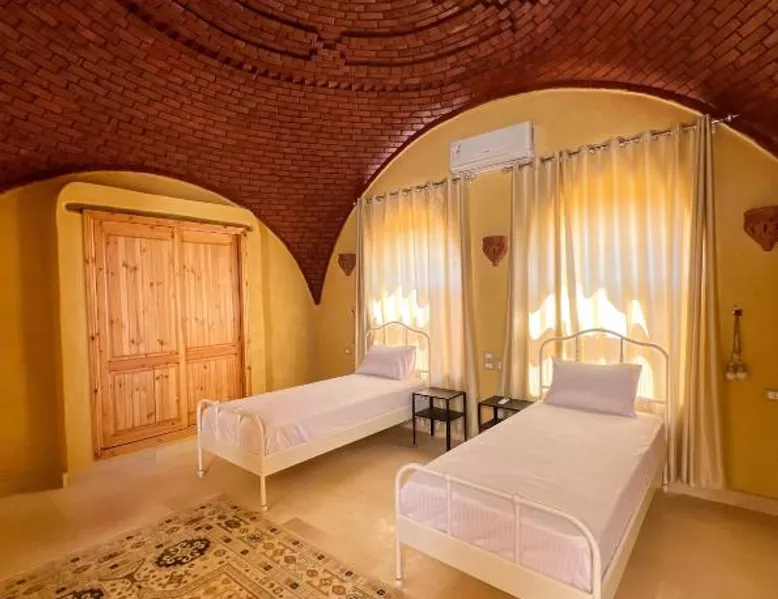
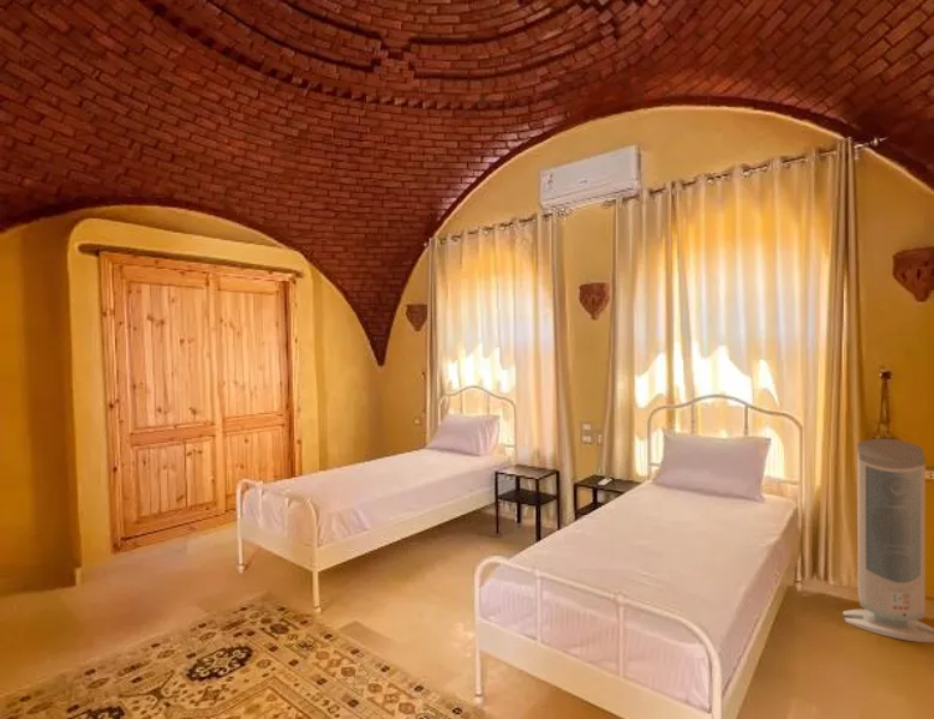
+ air purifier (890, 534)
